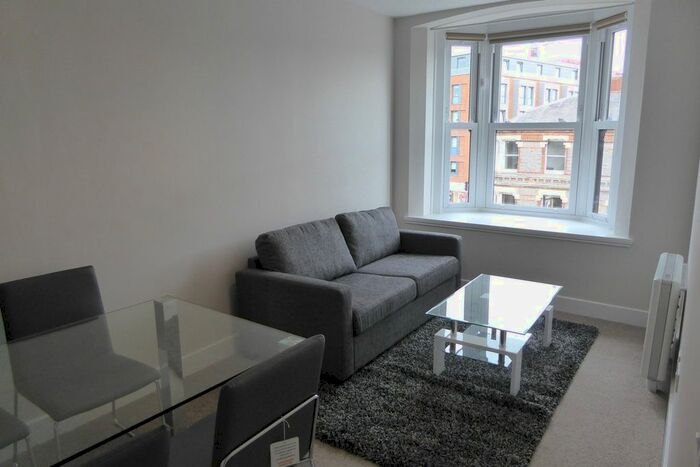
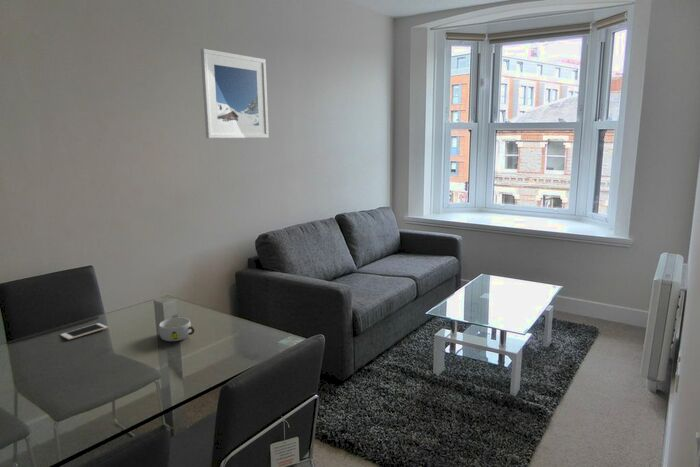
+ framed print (237, 96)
+ bowl (177, 330)
+ cell phone (84, 331)
